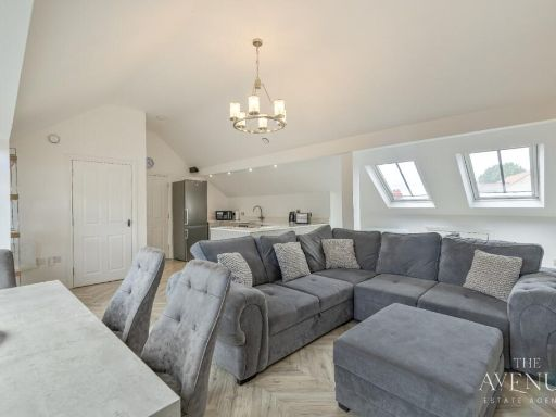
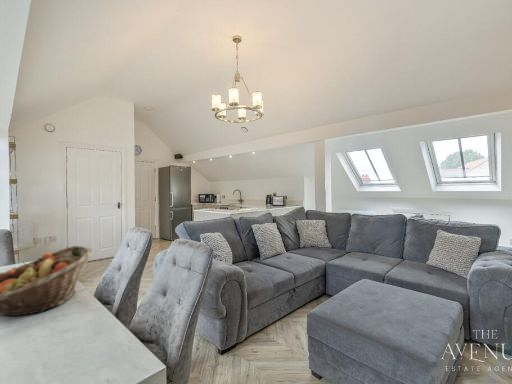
+ fruit basket (43, 276)
